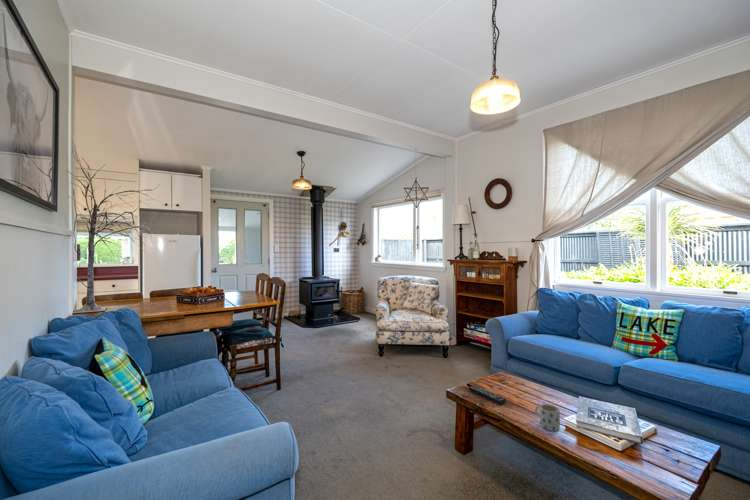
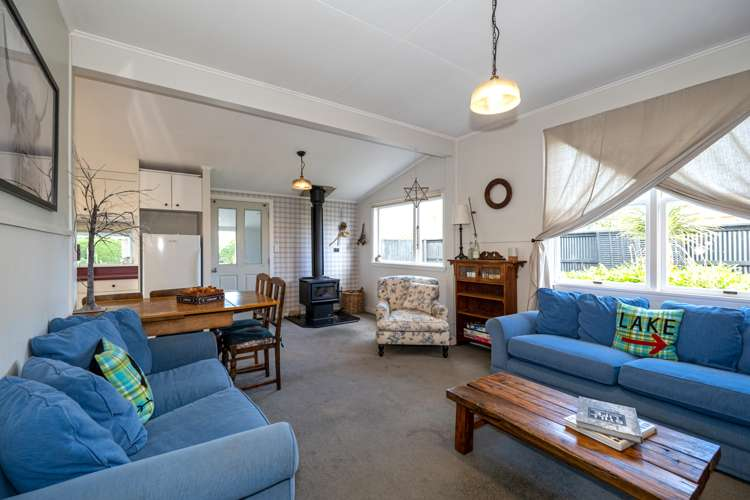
- mug (546, 415)
- remote control (486, 394)
